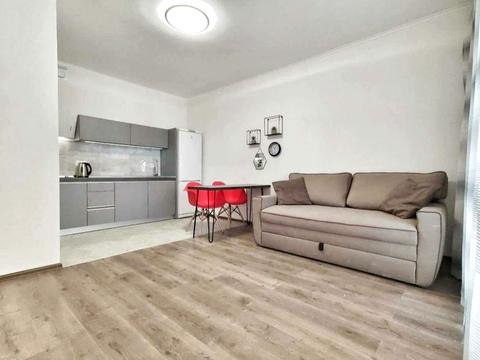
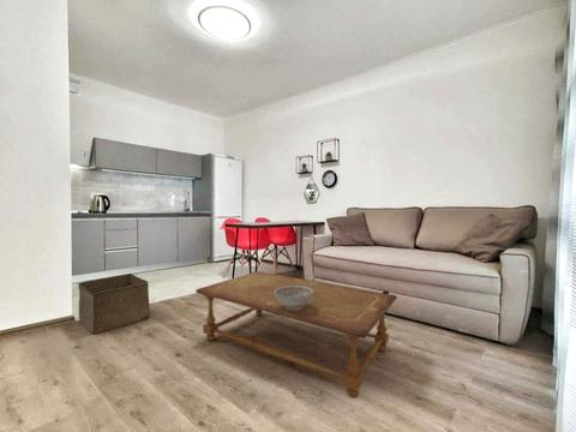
+ decorative bowl (293, 298)
+ coffee table (293, 318)
+ storage bin (114, 300)
